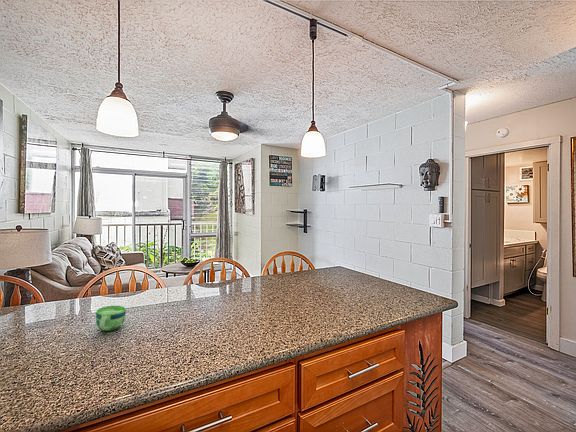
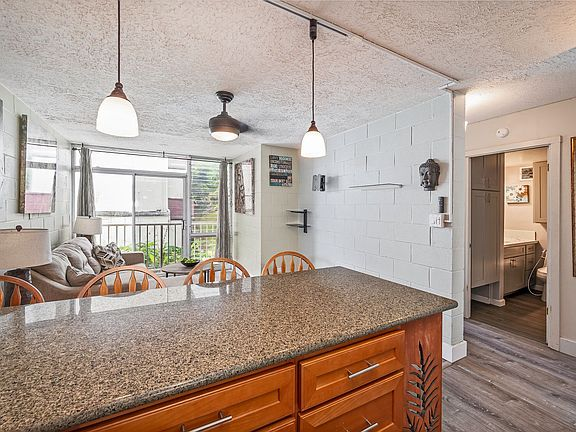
- cup (110, 319)
